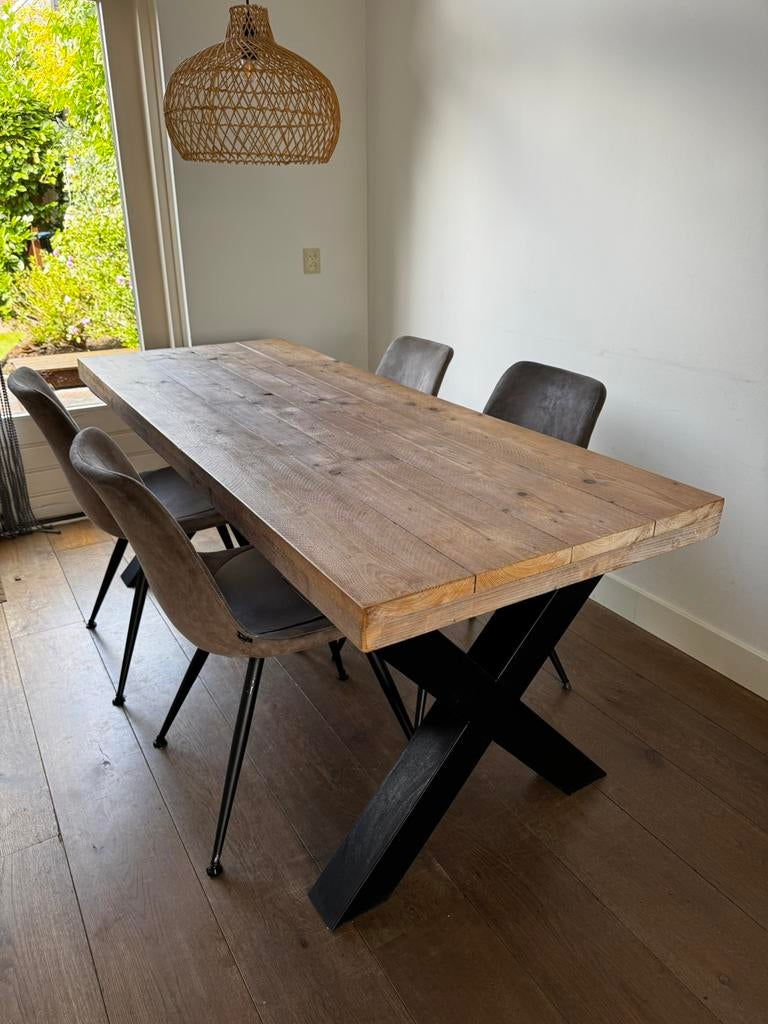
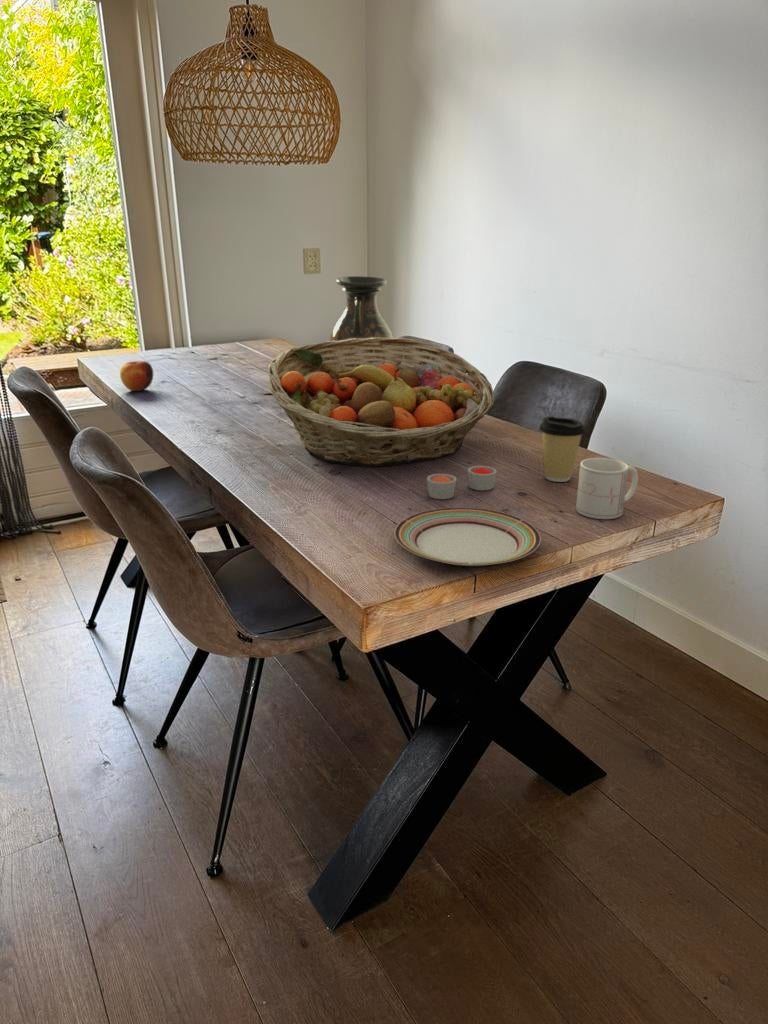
+ mug (610, 486)
+ plate (466, 539)
+ fruit basket (381, 398)
+ coffee cup (560, 449)
+ candle (455, 481)
+ apple (136, 375)
+ vase (361, 338)
